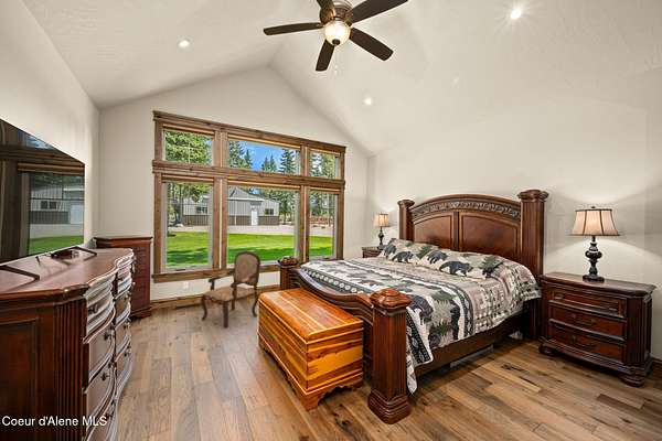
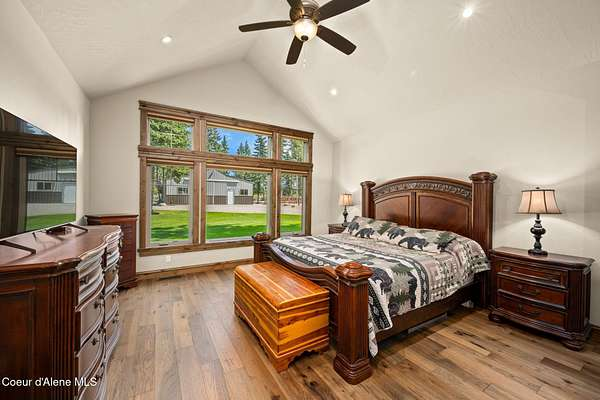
- armchair (231, 284)
